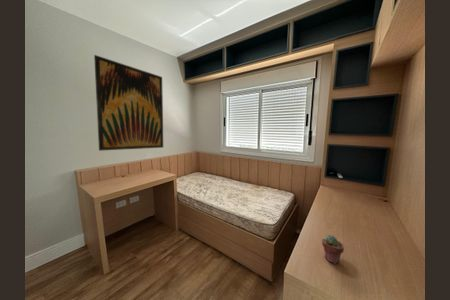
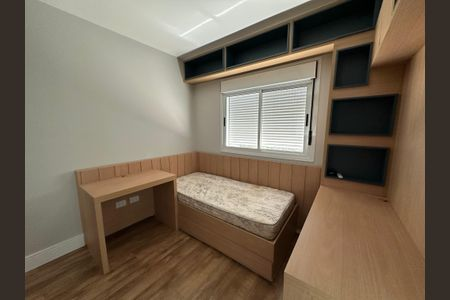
- wall art (134, 109)
- potted succulent (332, 247)
